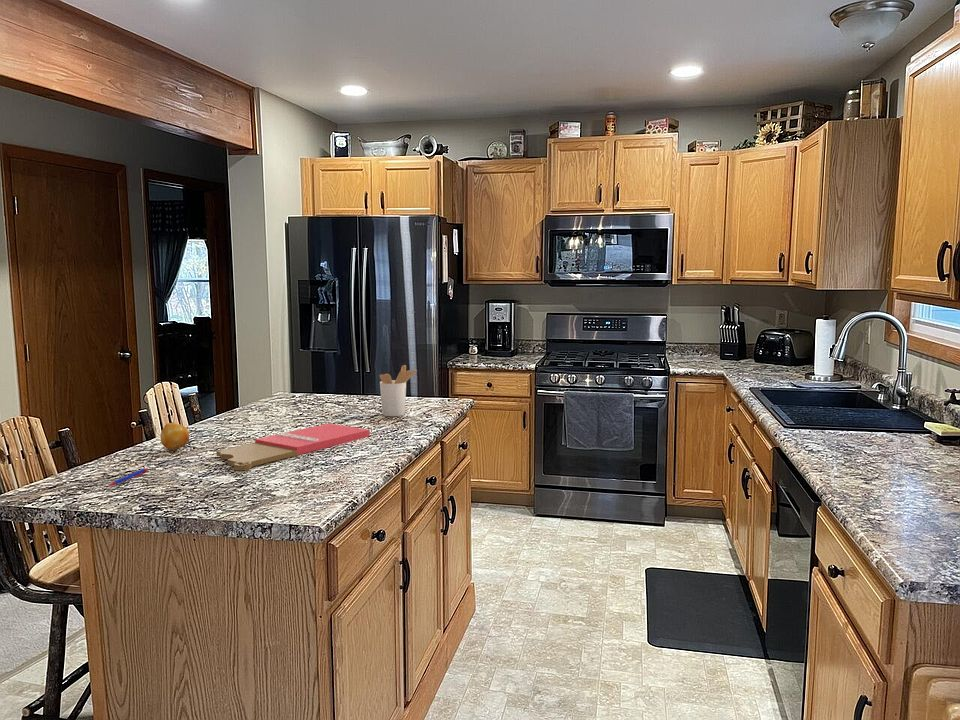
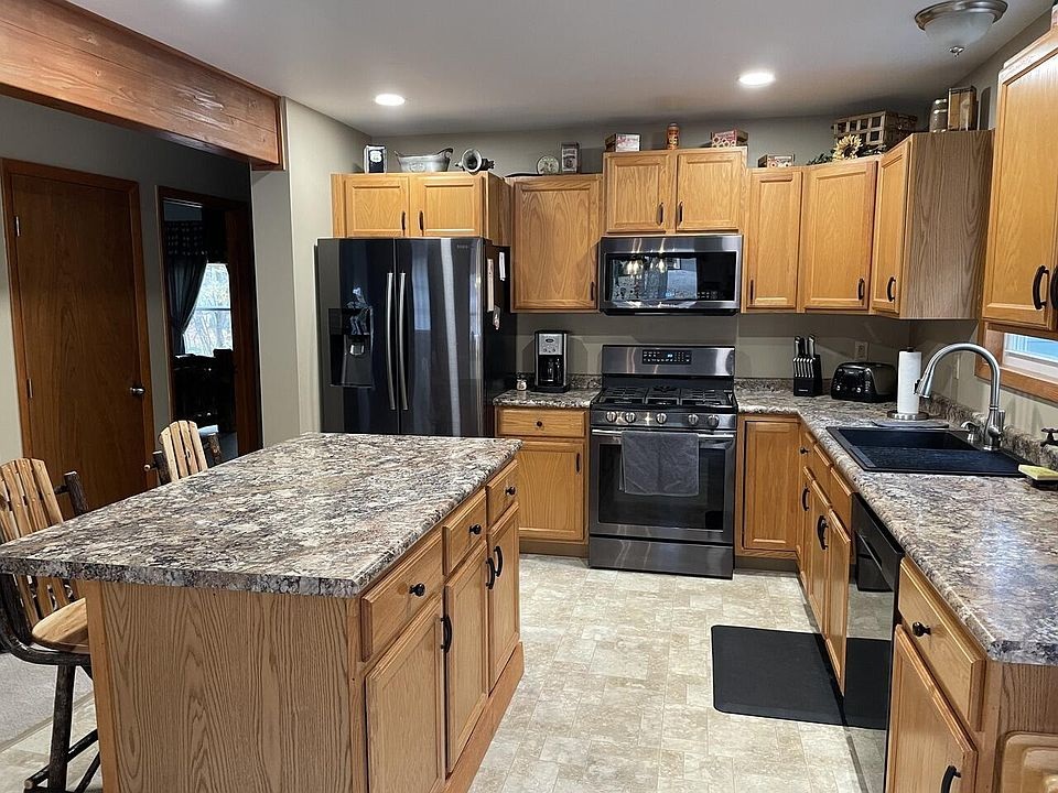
- pen (128, 476)
- cutting board (290, 443)
- fruit (174, 436)
- utensil holder (398, 390)
